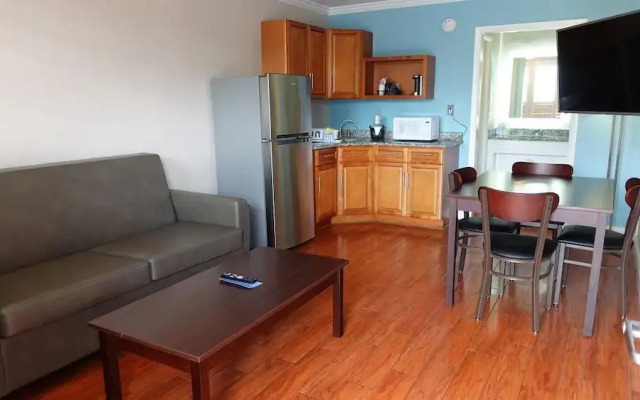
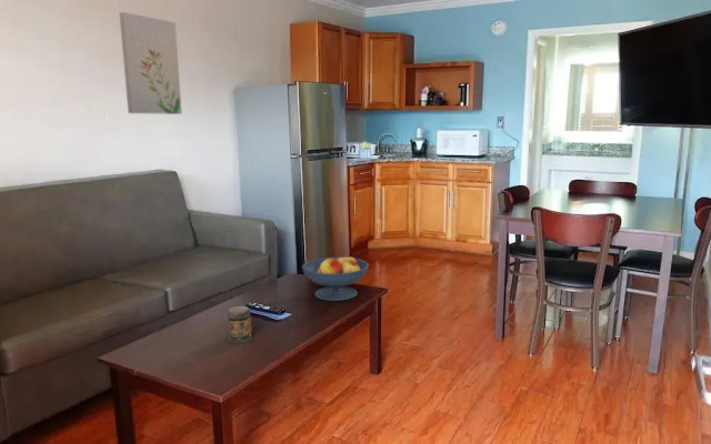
+ fruit bowl (336, 274)
+ jar (239, 324)
+ wall art (152, 65)
